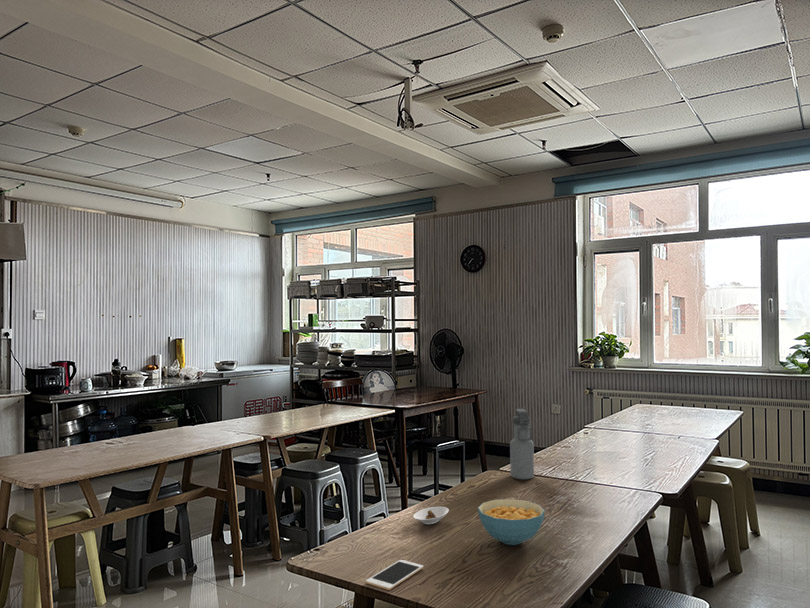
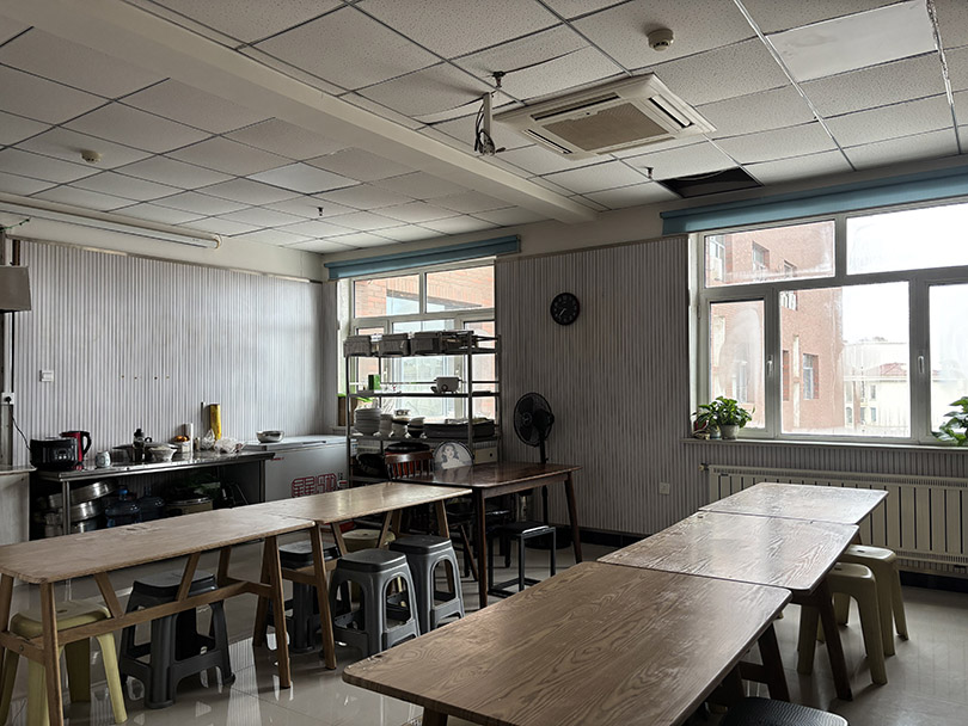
- cell phone (395, 574)
- saucer (431, 516)
- water bottle (521, 443)
- cereal bowl (511, 525)
